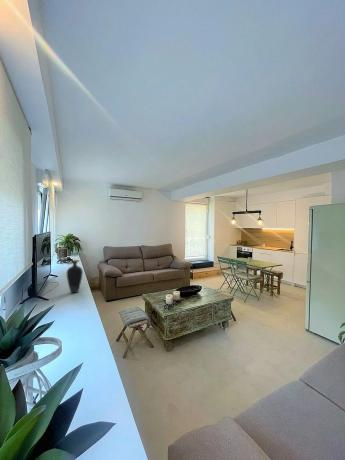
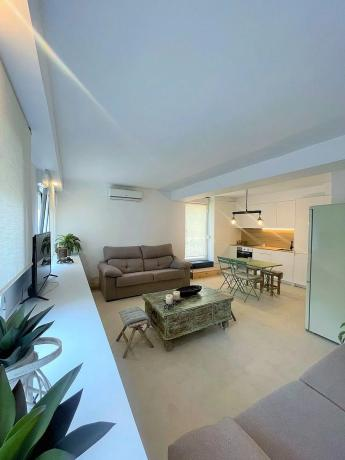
- vase (74, 276)
